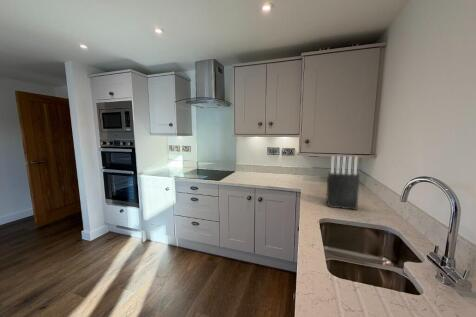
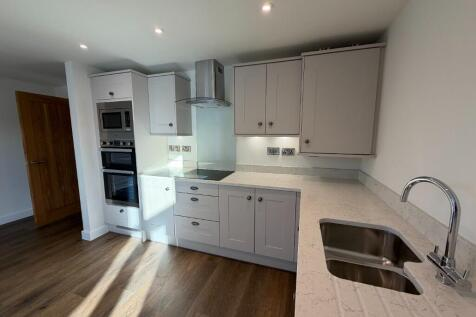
- knife block (341, 180)
